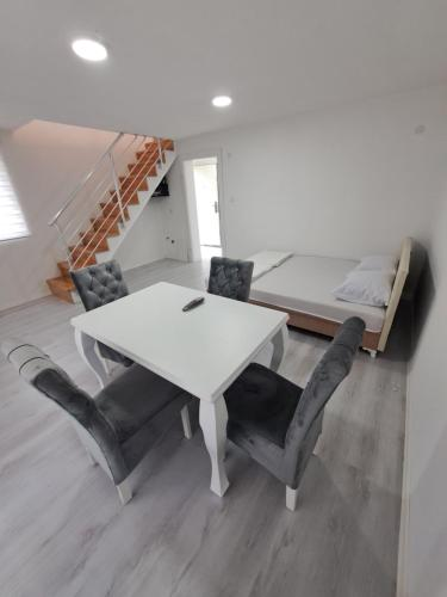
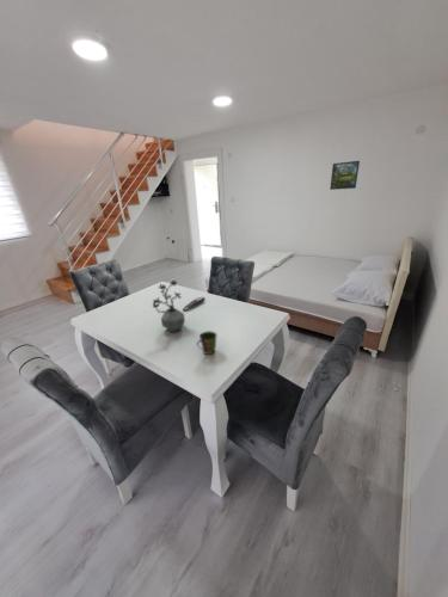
+ cup (207, 344)
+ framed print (344, 176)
+ potted plant (167, 306)
